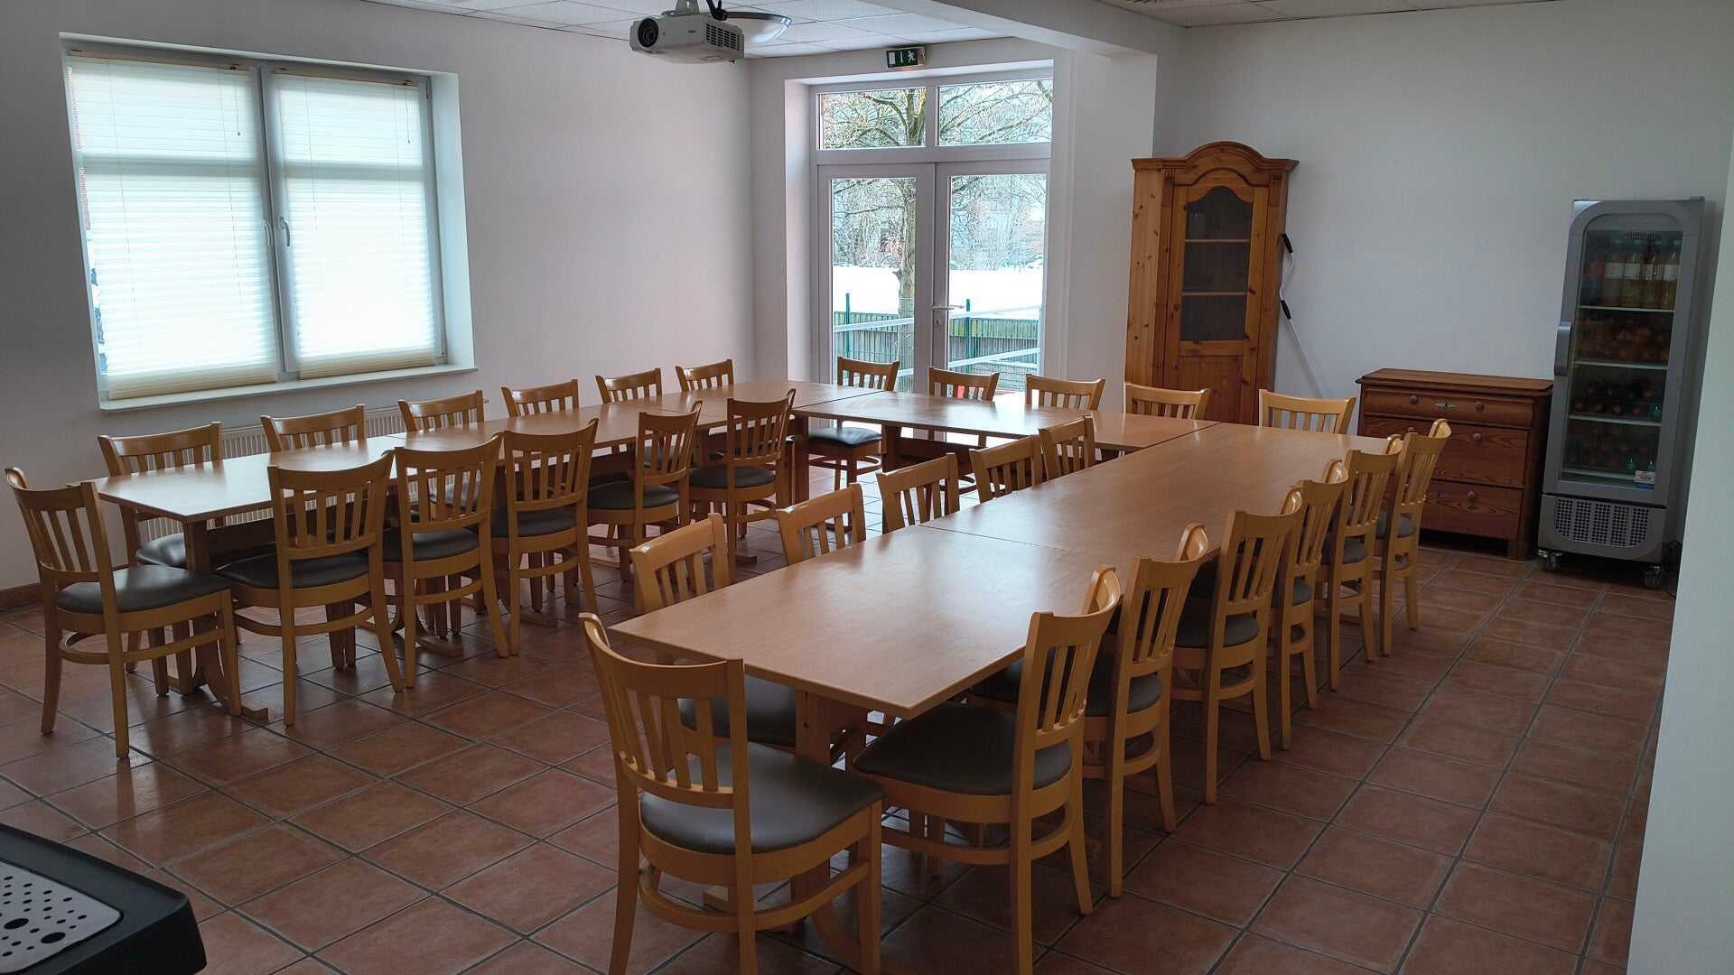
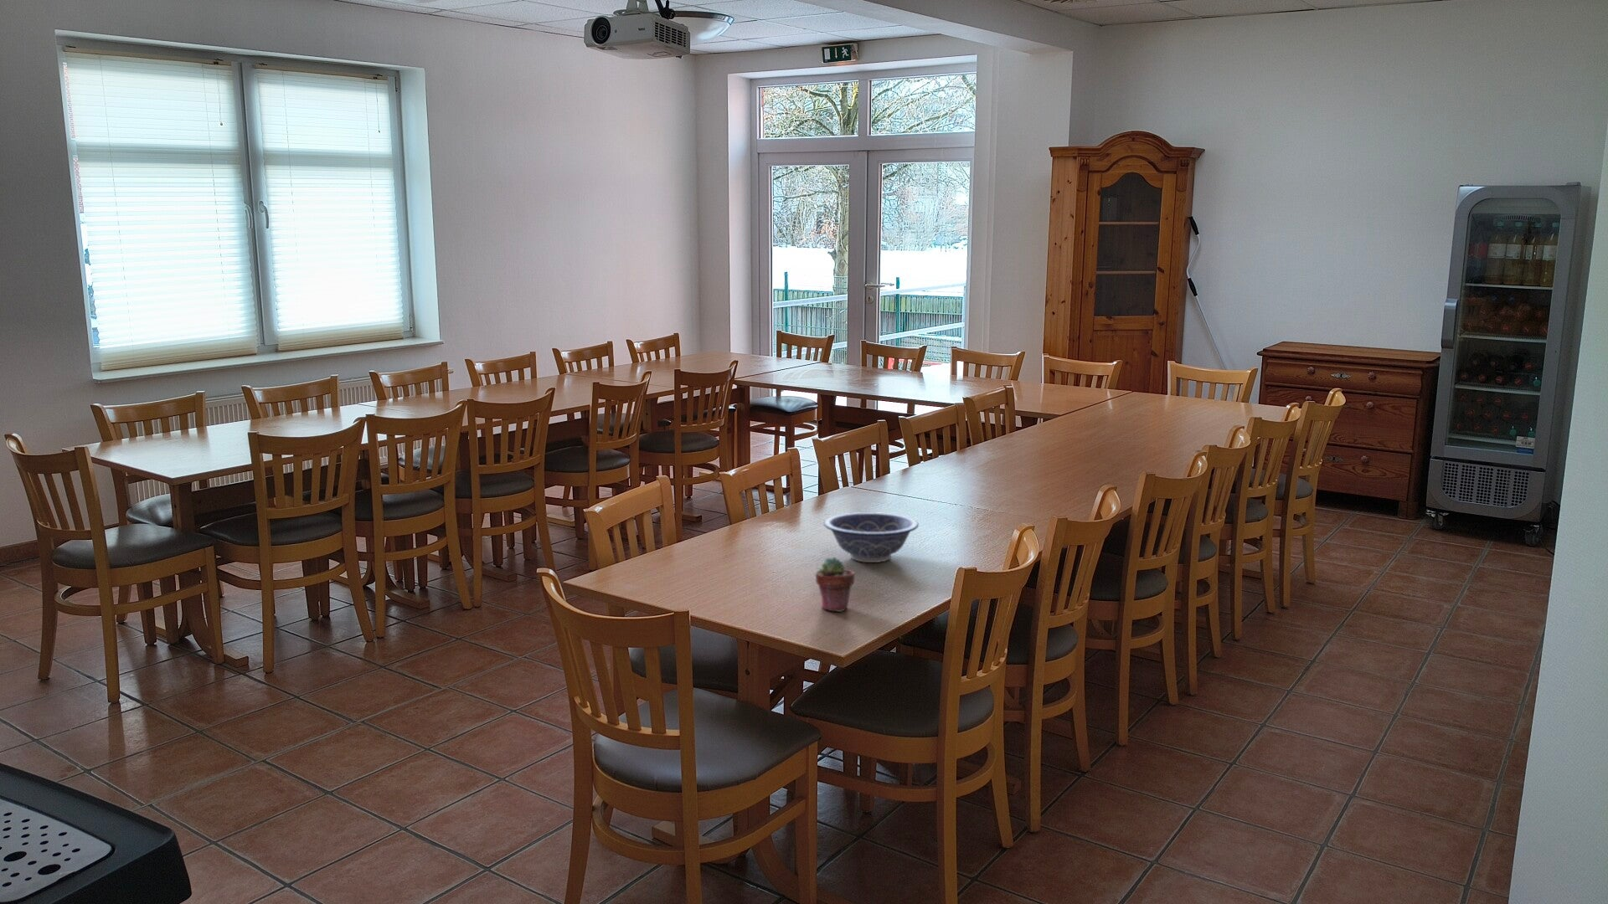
+ potted succulent (834, 583)
+ decorative bowl (870, 540)
